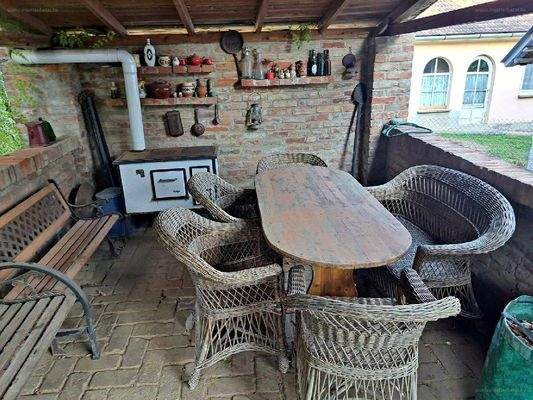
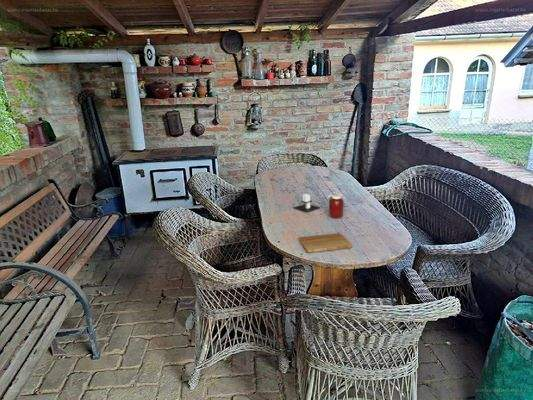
+ architectural model (306, 201)
+ cutting board (324, 242)
+ jar (335, 205)
